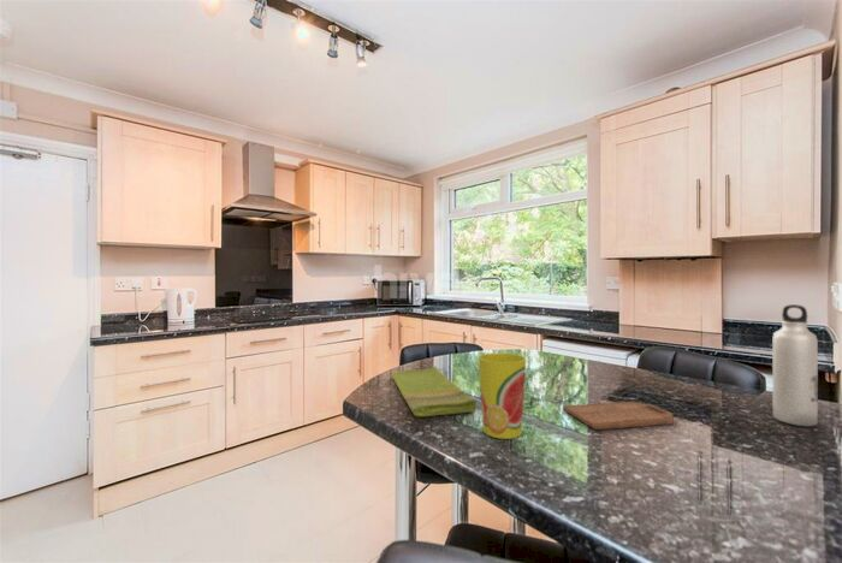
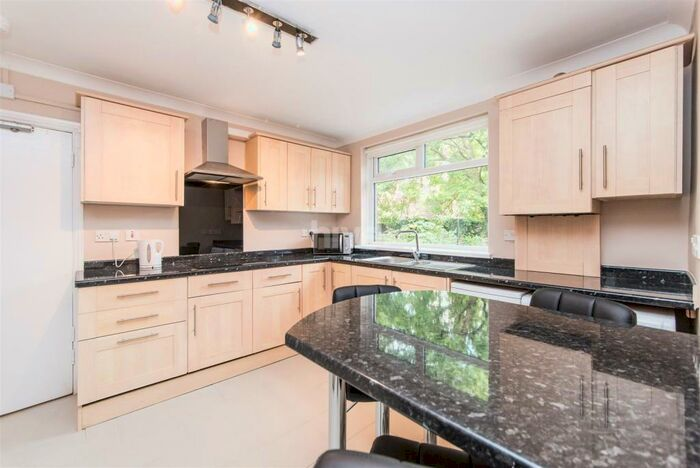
- cup (502, 393)
- cutting board (621, 414)
- water bottle (794, 362)
- dish towel (427, 386)
